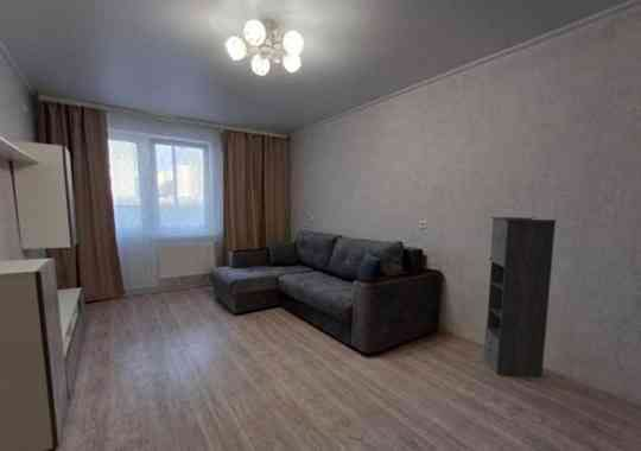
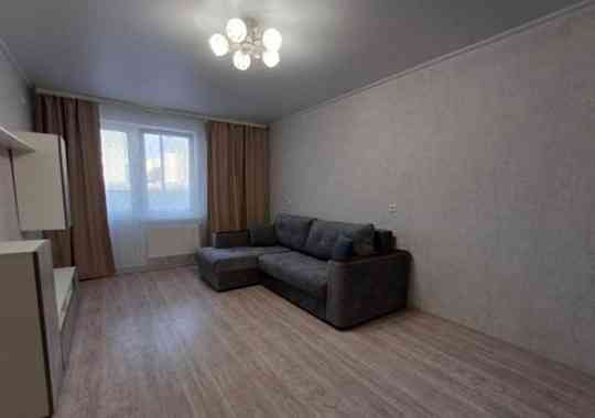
- storage cabinet (515, 293)
